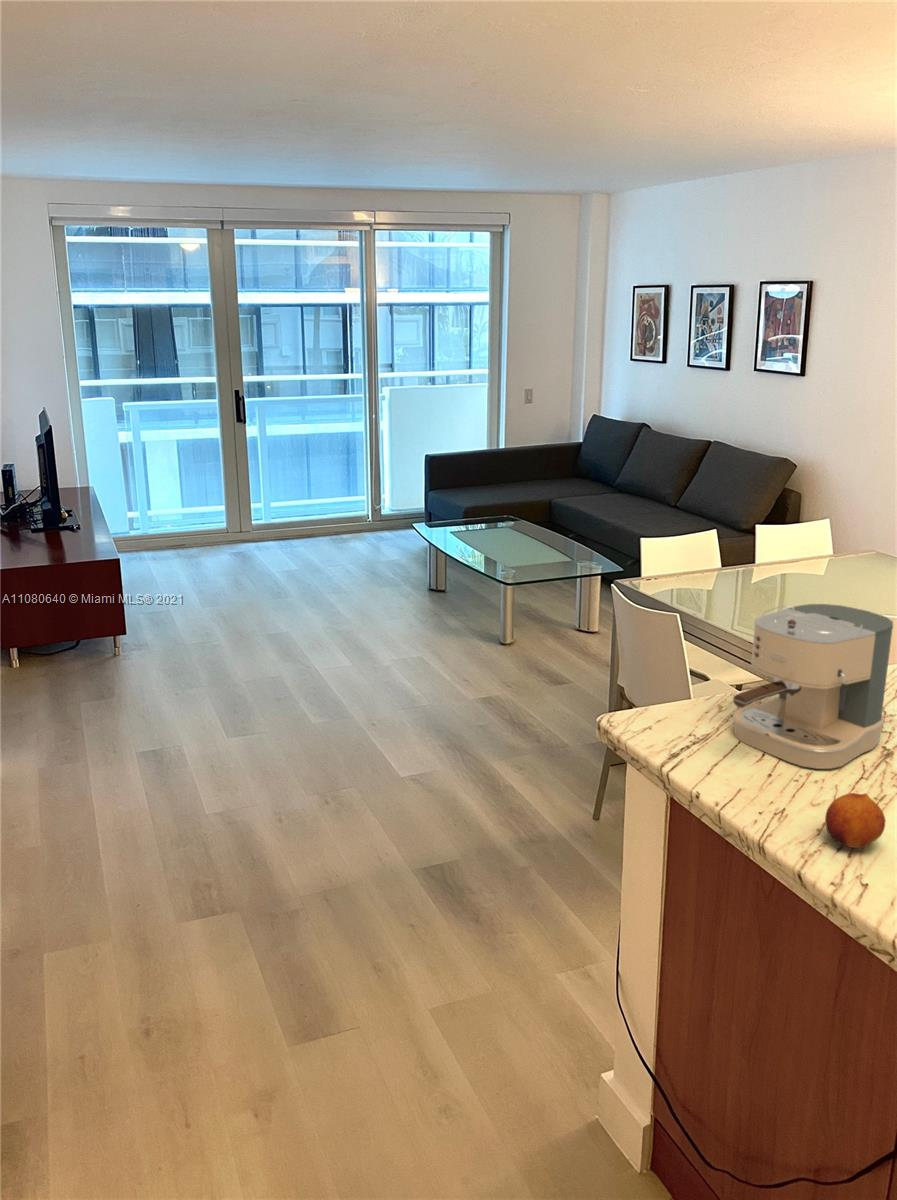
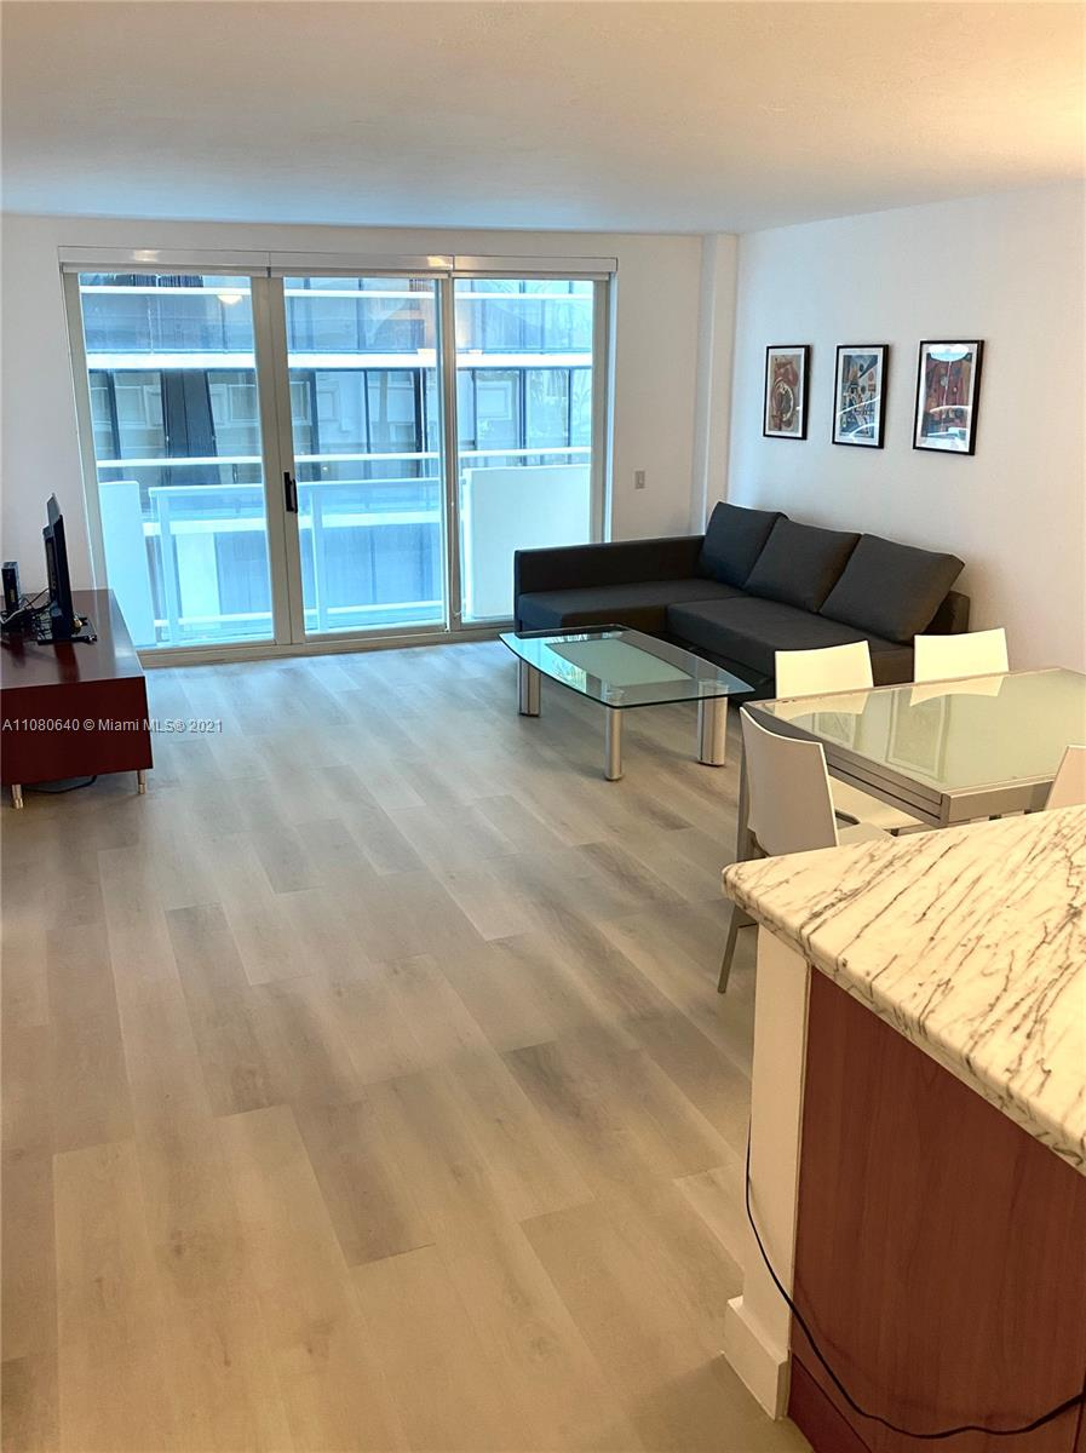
- fruit (854, 819)
- coffee maker (803, 680)
